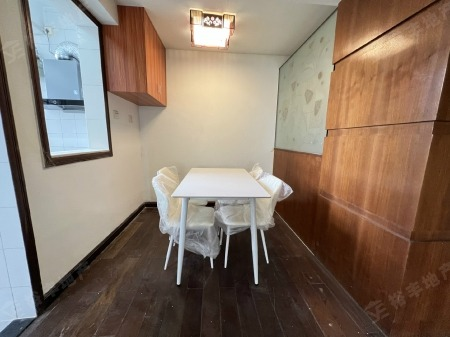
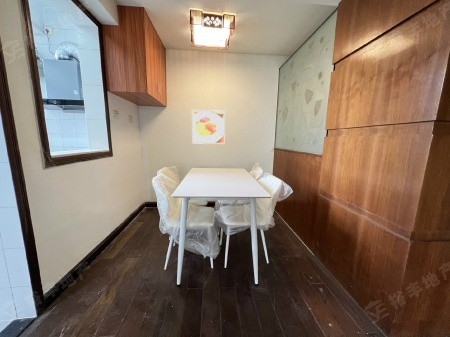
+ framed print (208, 127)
